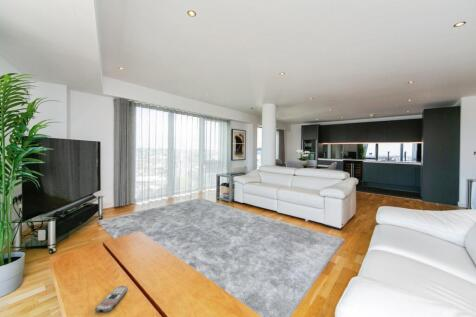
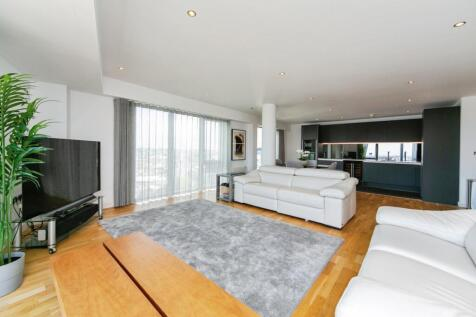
- remote control (113, 298)
